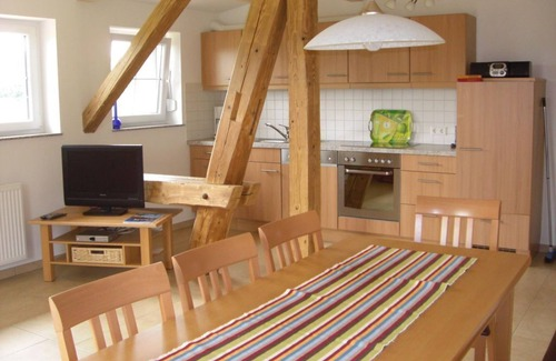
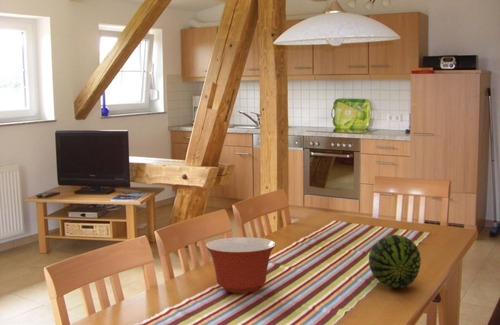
+ mixing bowl (241, 266)
+ fruit (394, 261)
